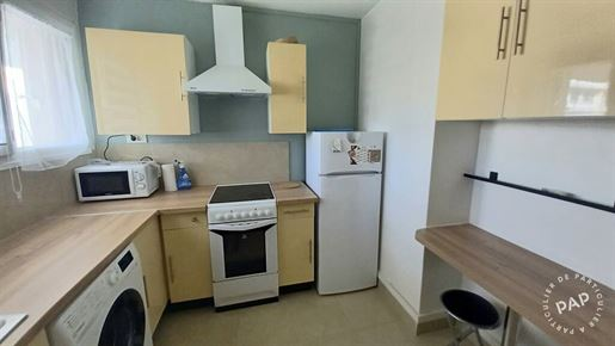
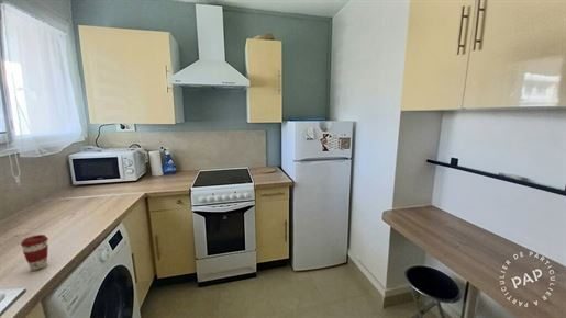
+ coffee cup (36, 252)
